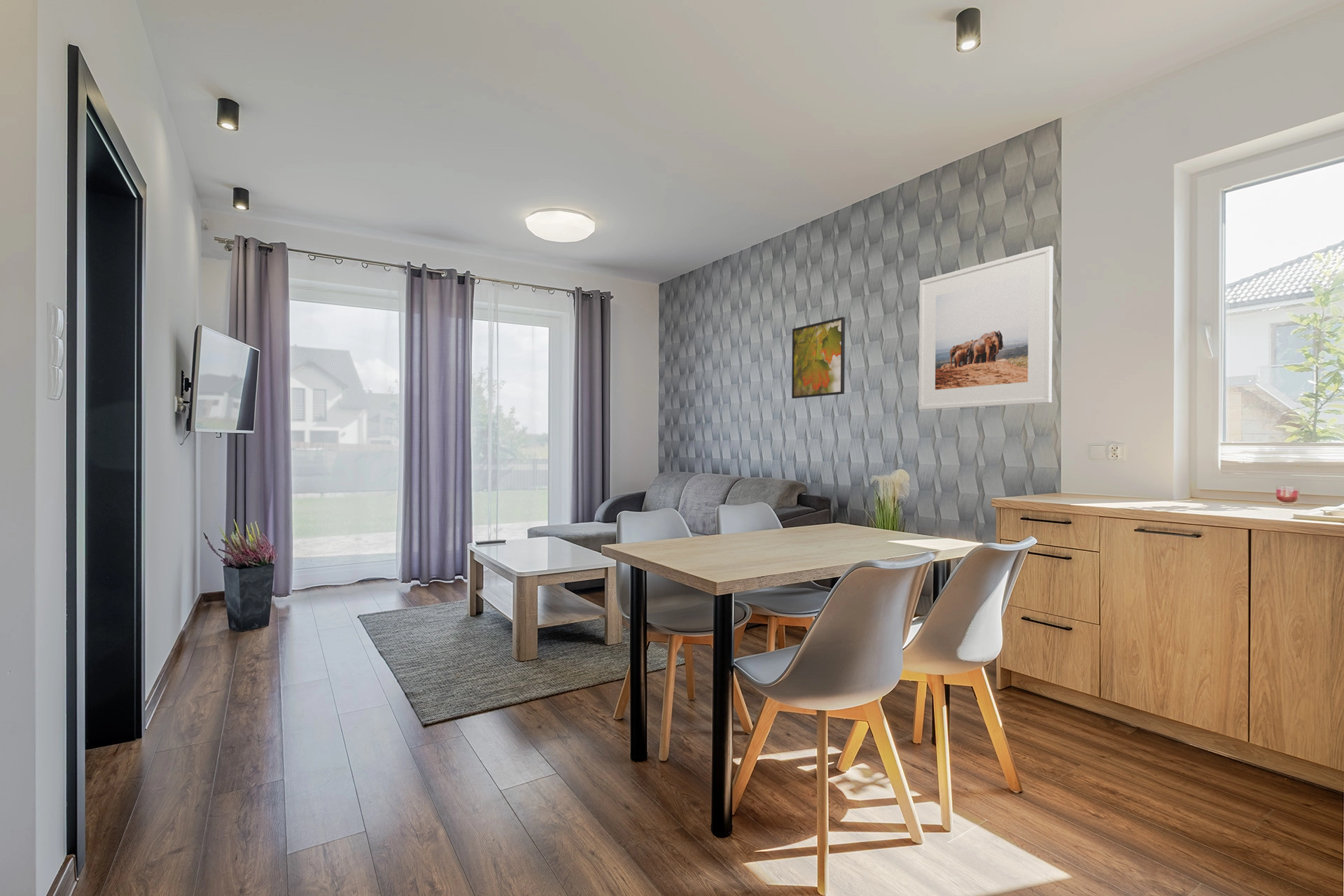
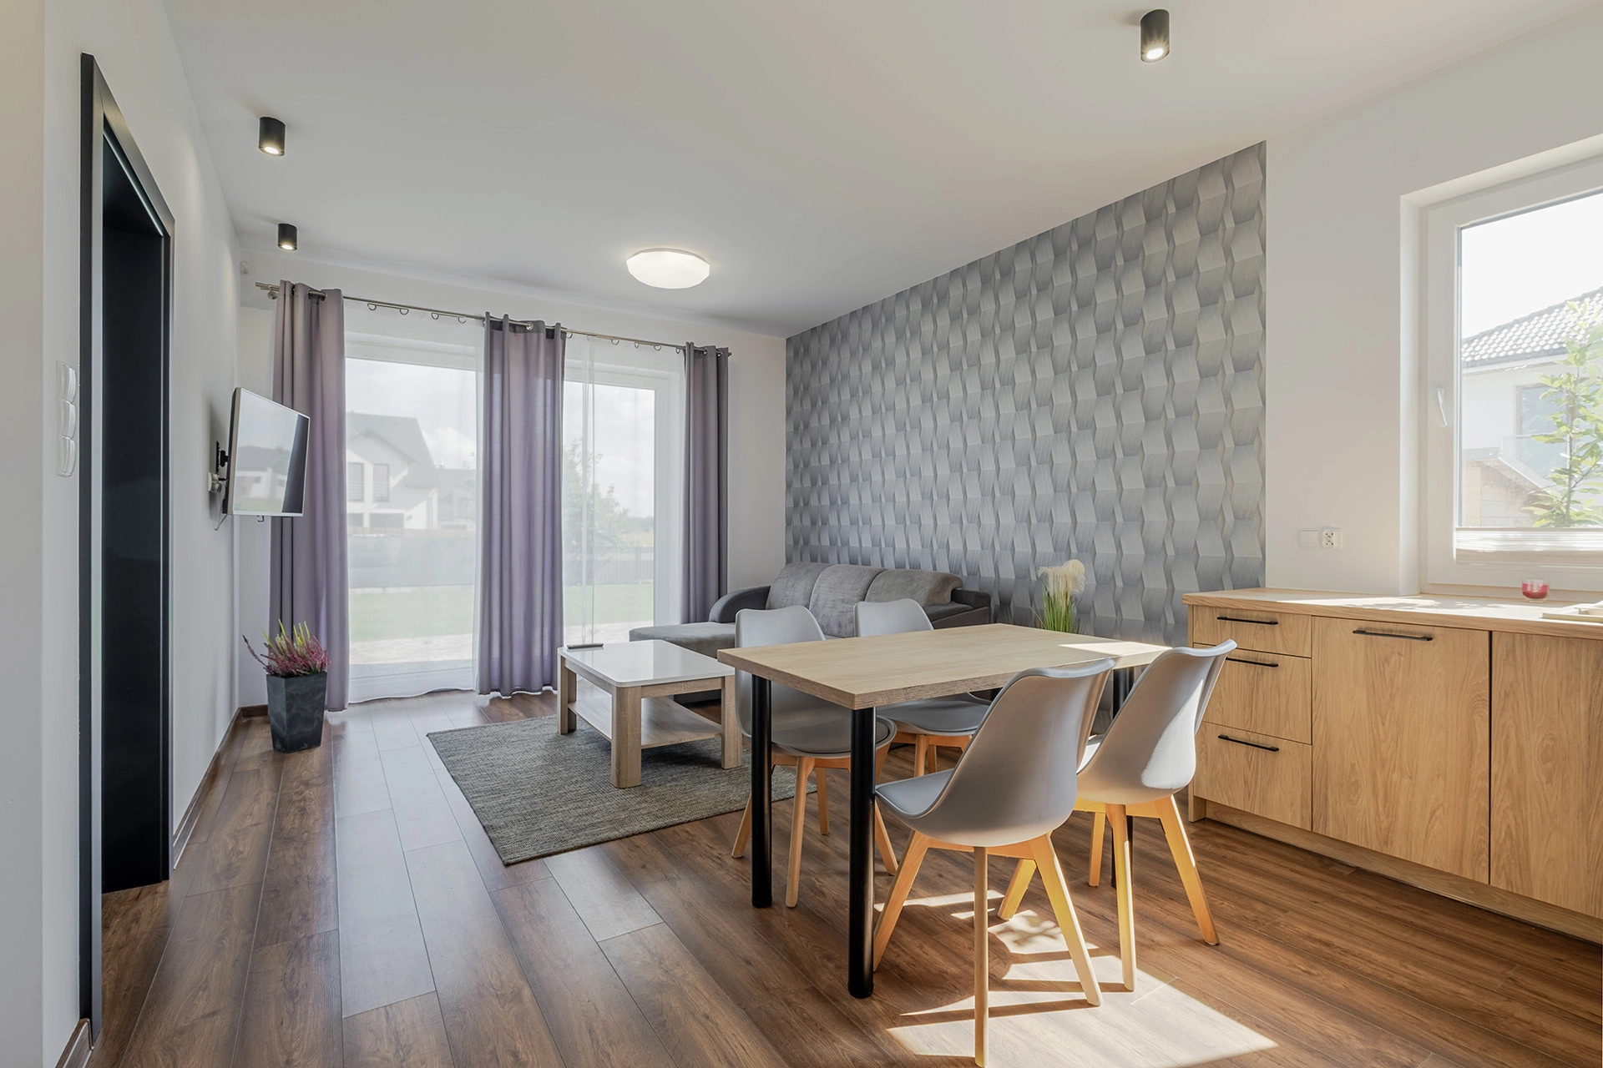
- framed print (979, 335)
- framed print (817, 360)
